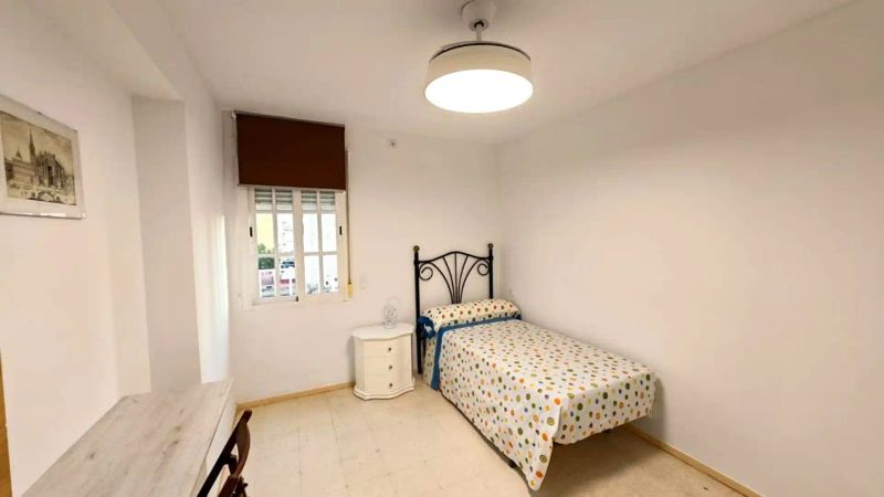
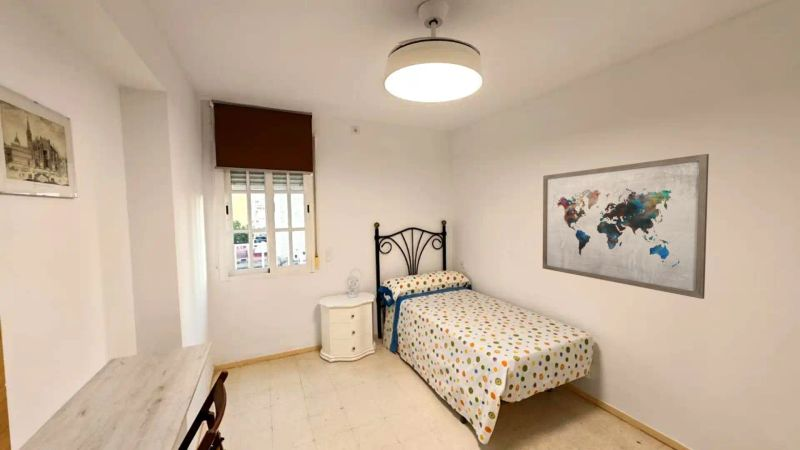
+ wall art (606, 224)
